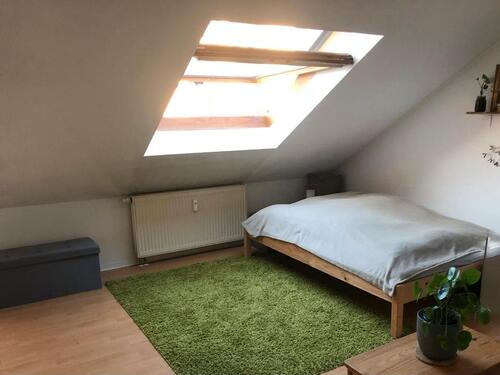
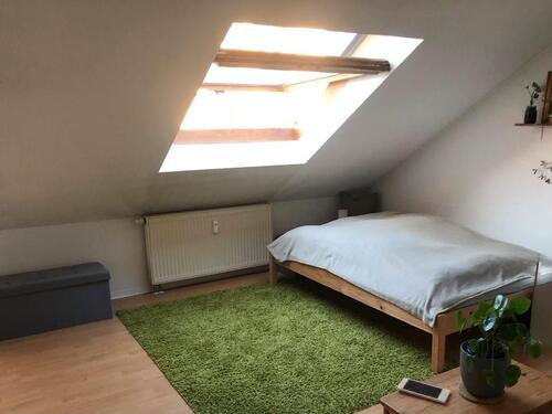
+ cell phone (423, 390)
